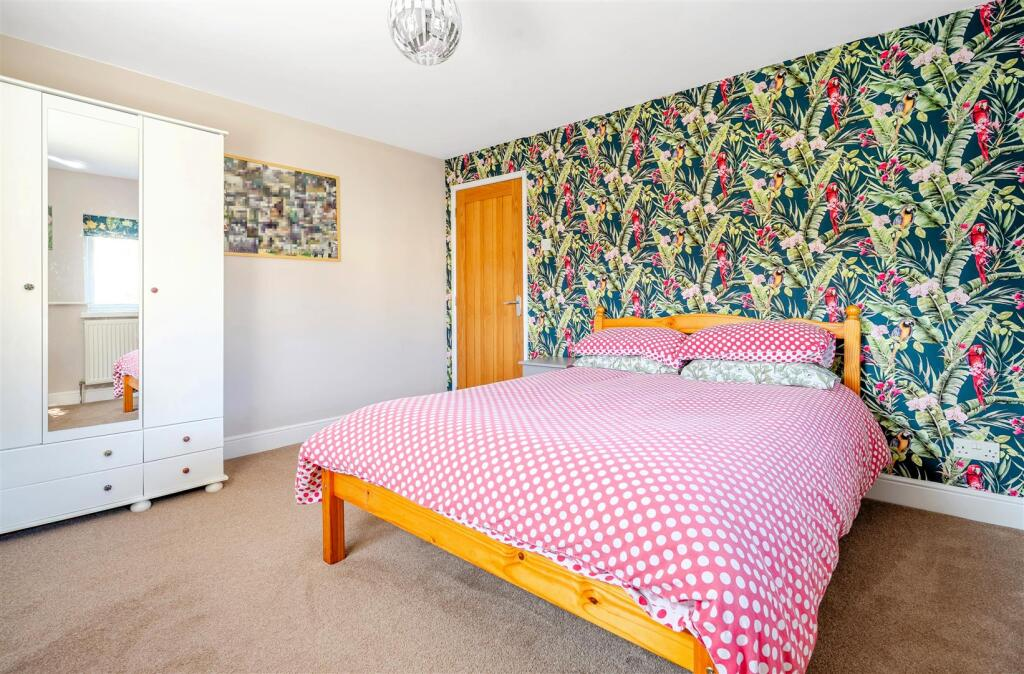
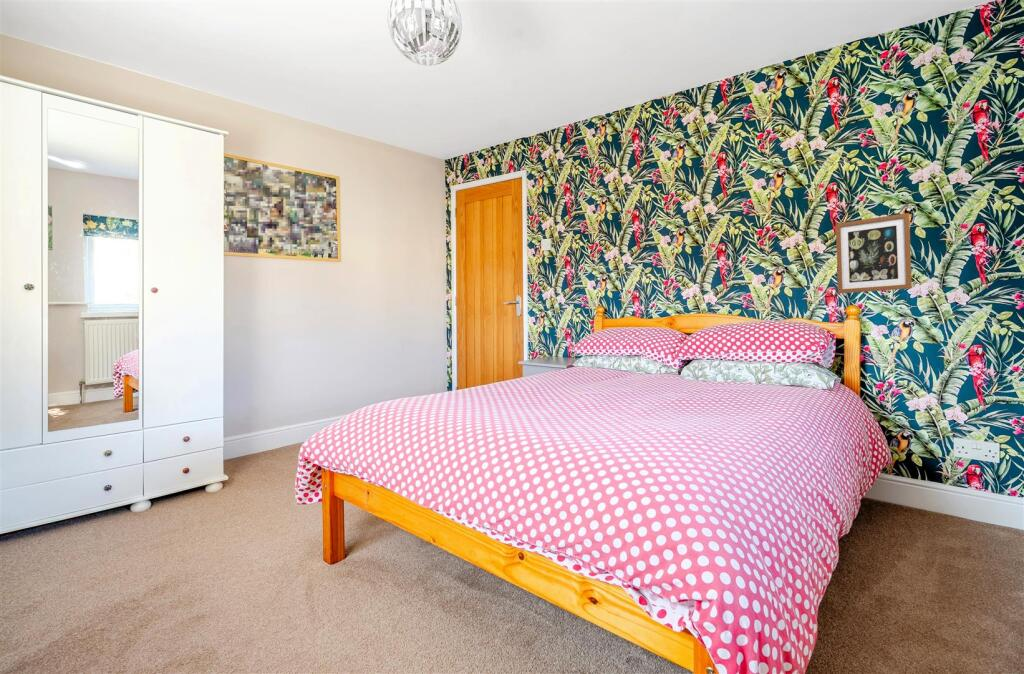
+ wall art (872, 254)
